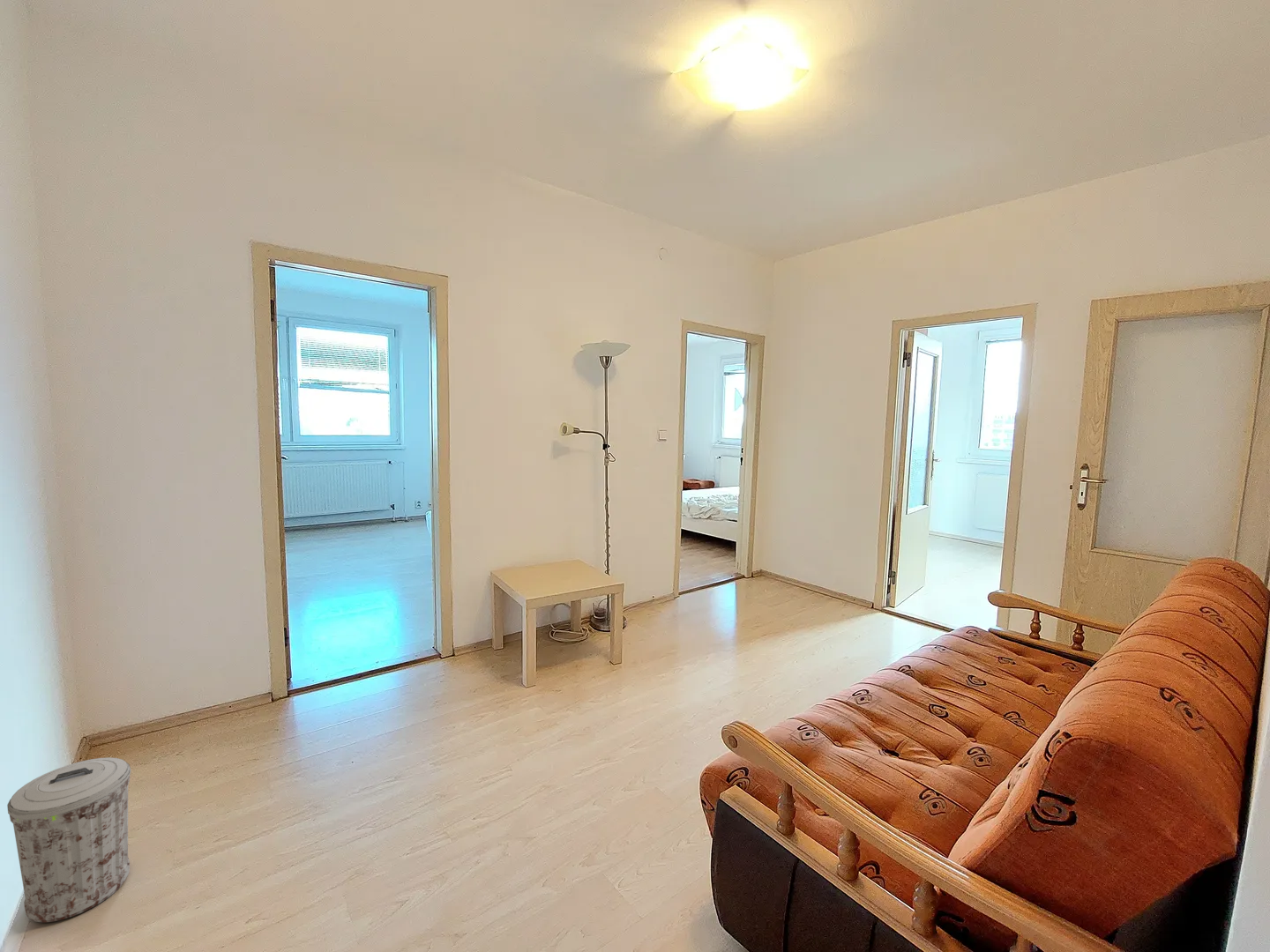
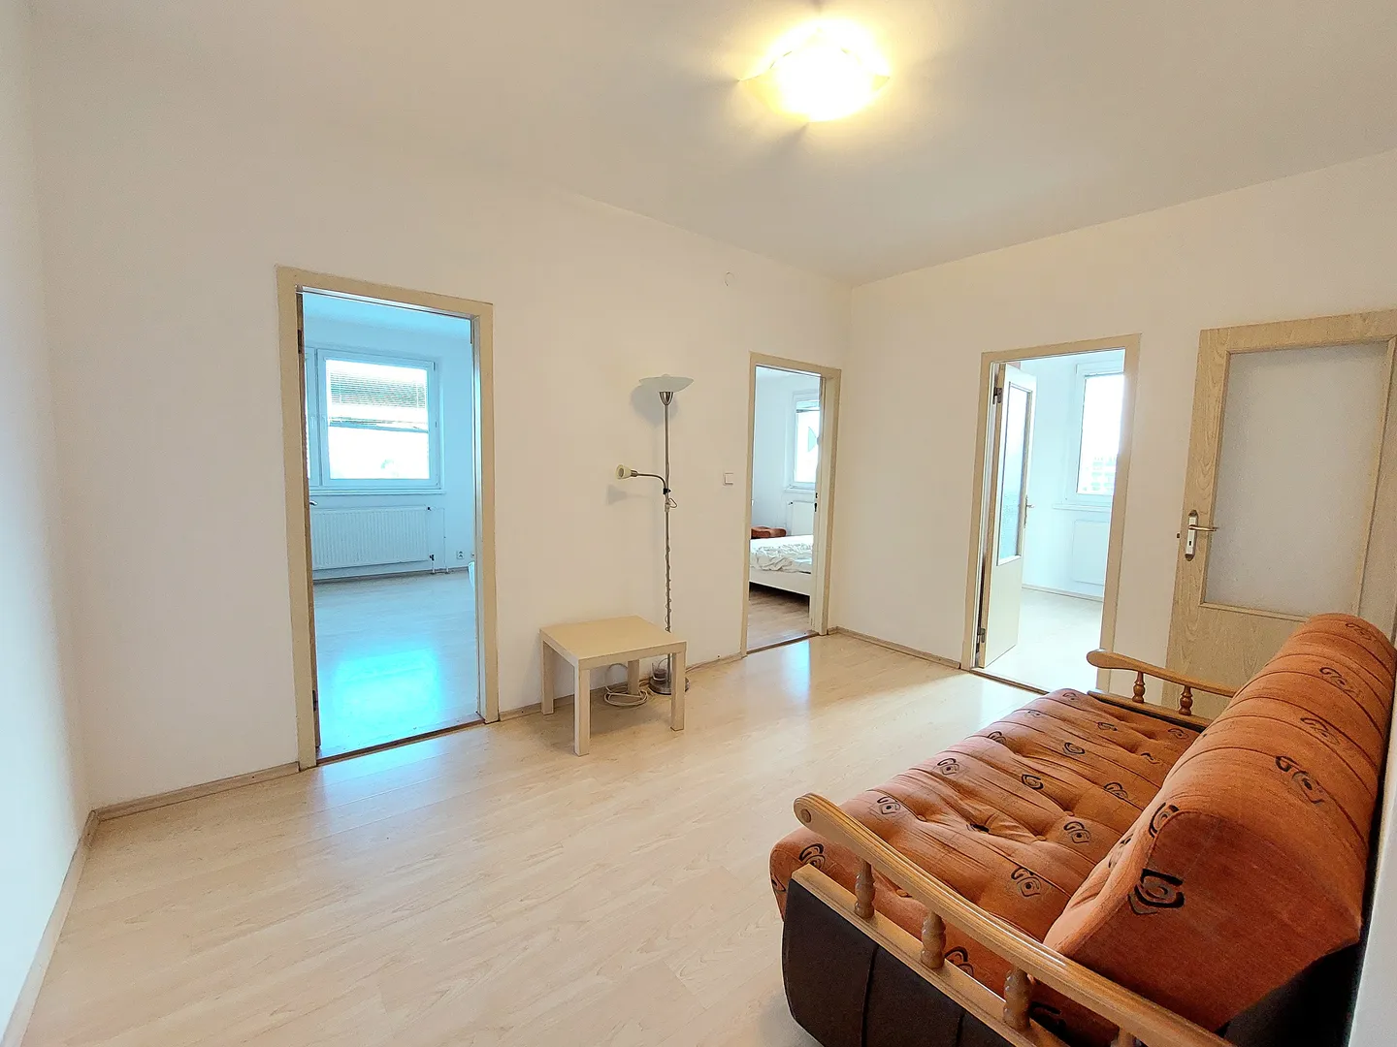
- trash can (75, 832)
